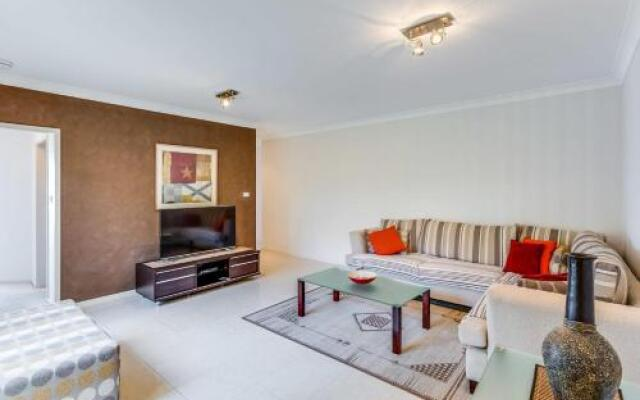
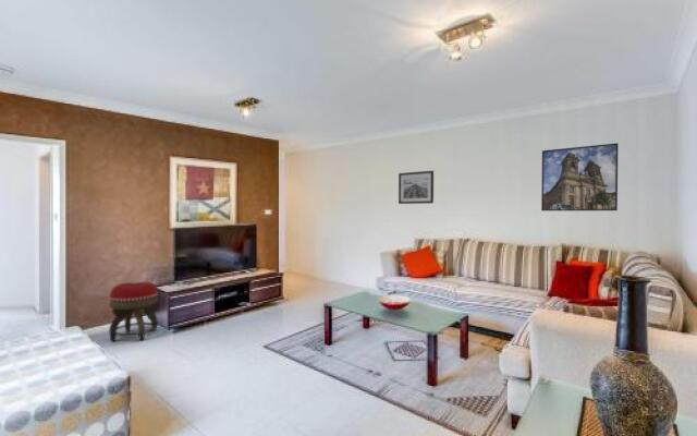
+ footstool (134, 310)
+ wall art (415, 187)
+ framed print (577, 179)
